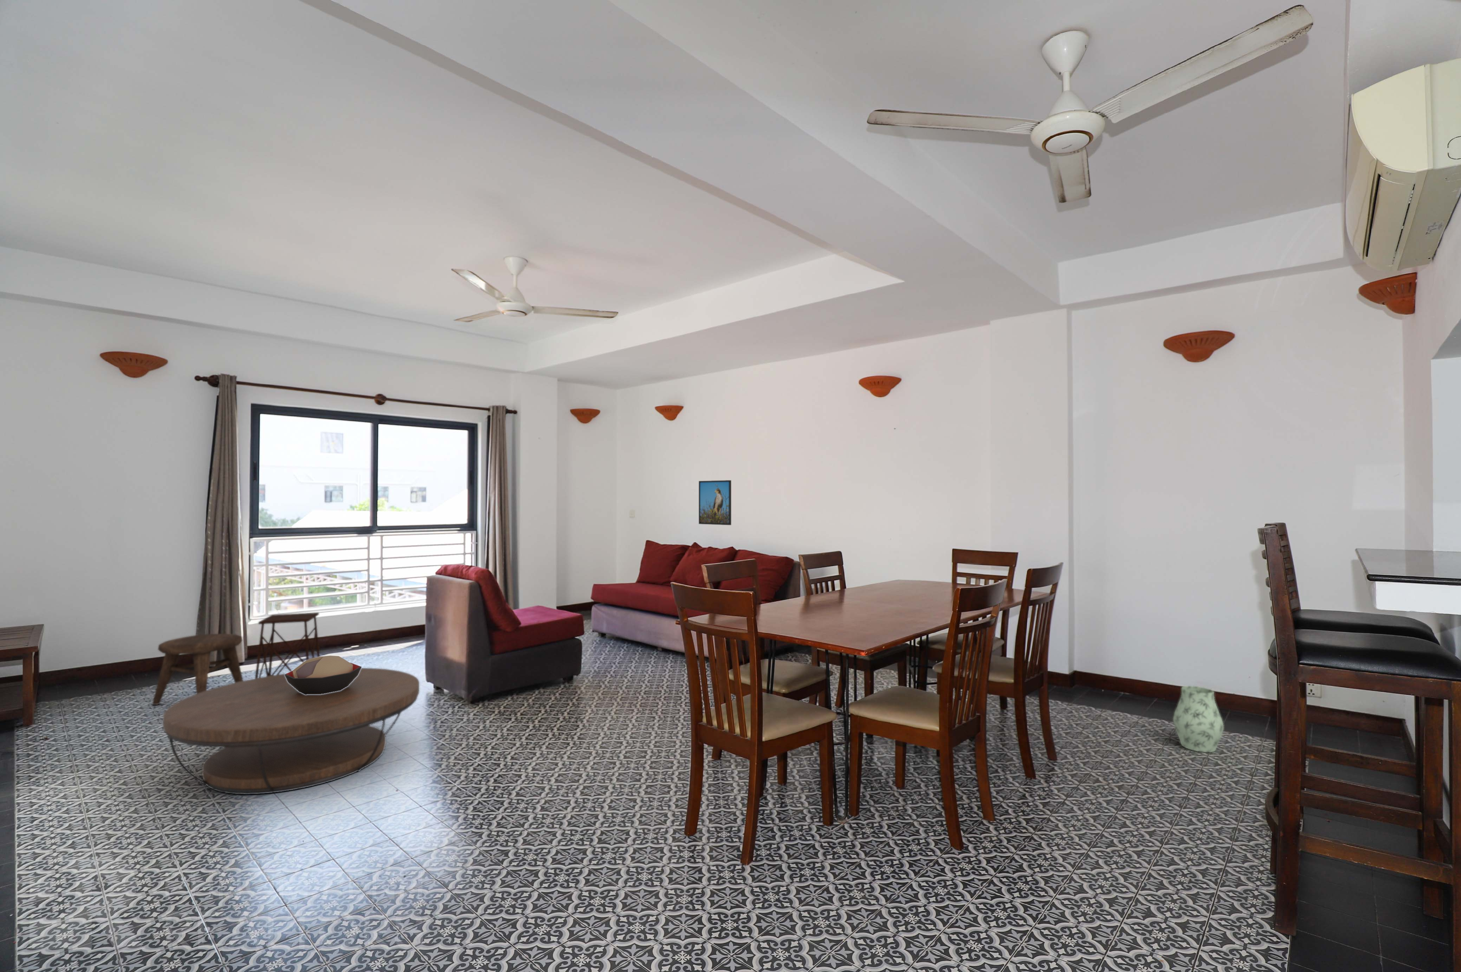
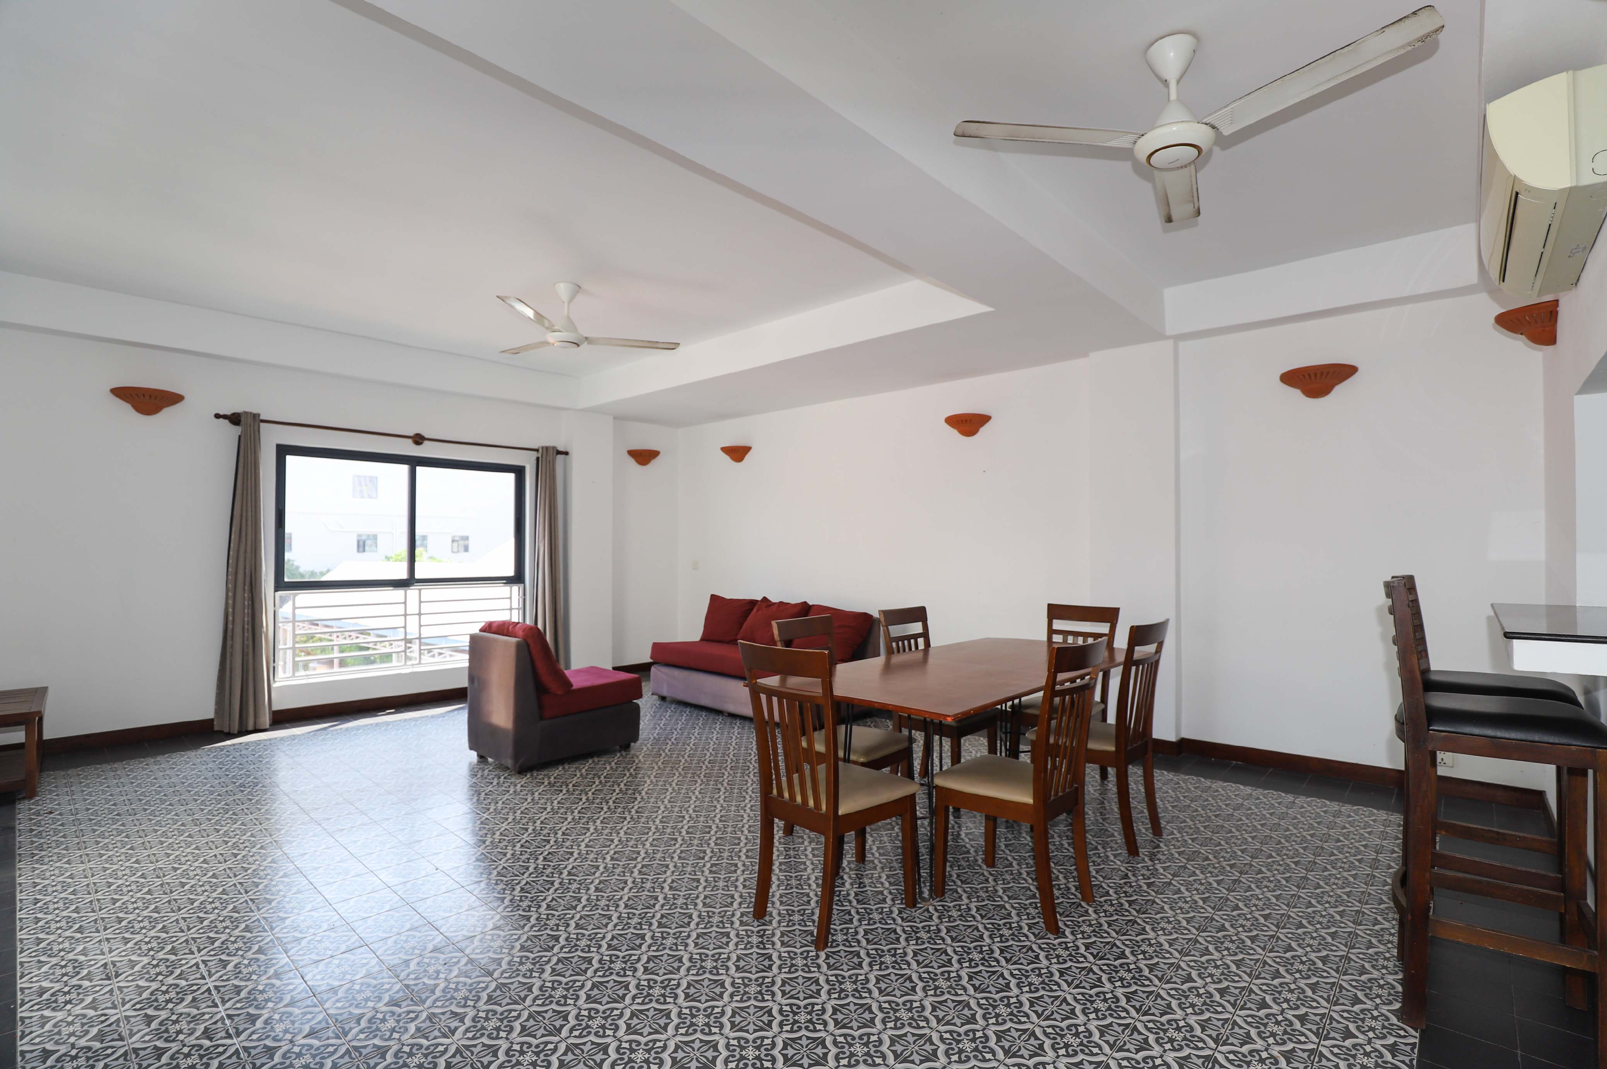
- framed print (715, 502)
- stool (201, 670)
- side table (287, 663)
- decorative bowl (324, 672)
- coffee table (302, 728)
- vase (1197, 718)
